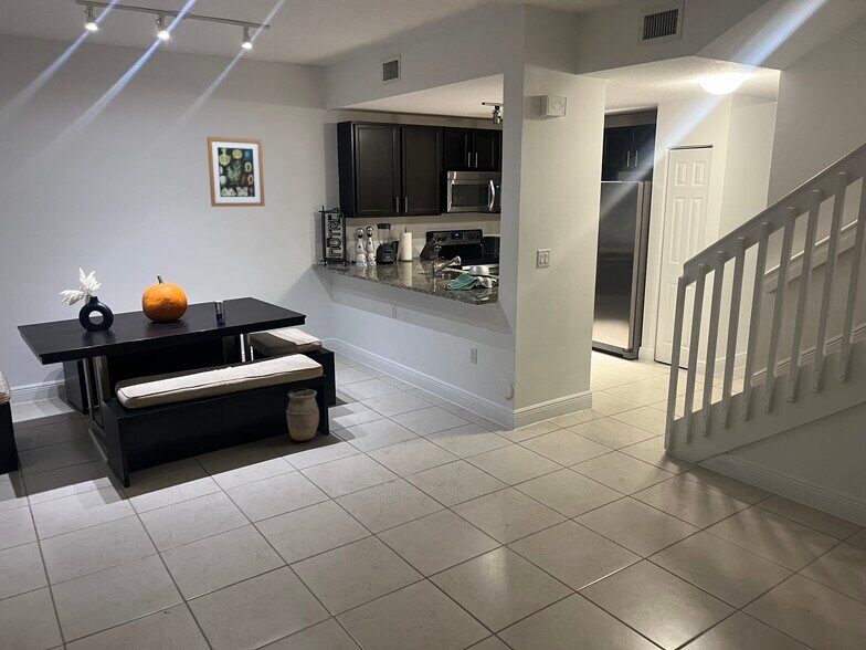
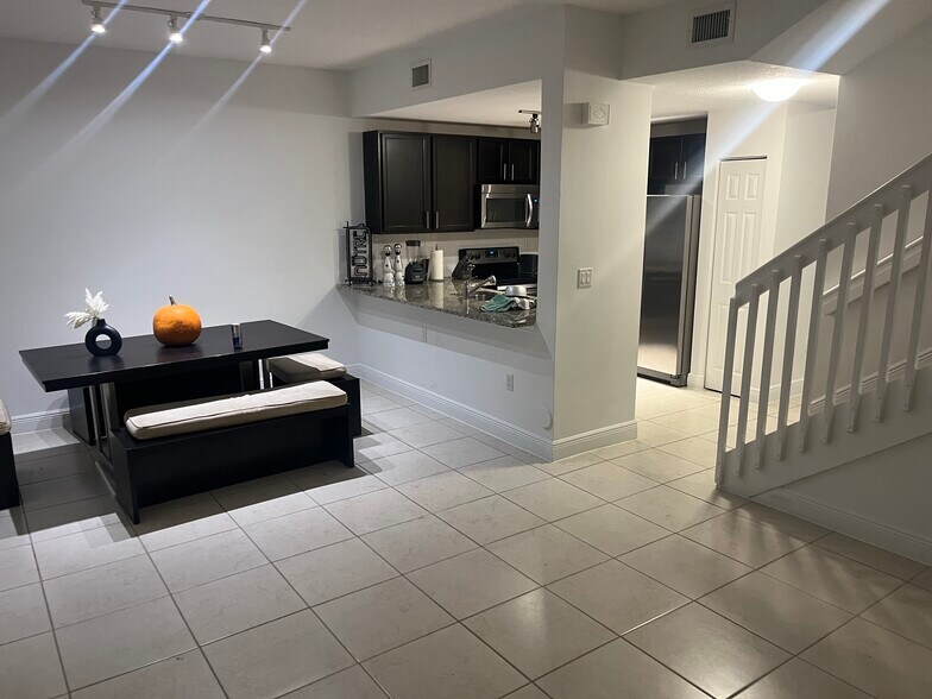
- vase (303, 415)
- wall art (236, 172)
